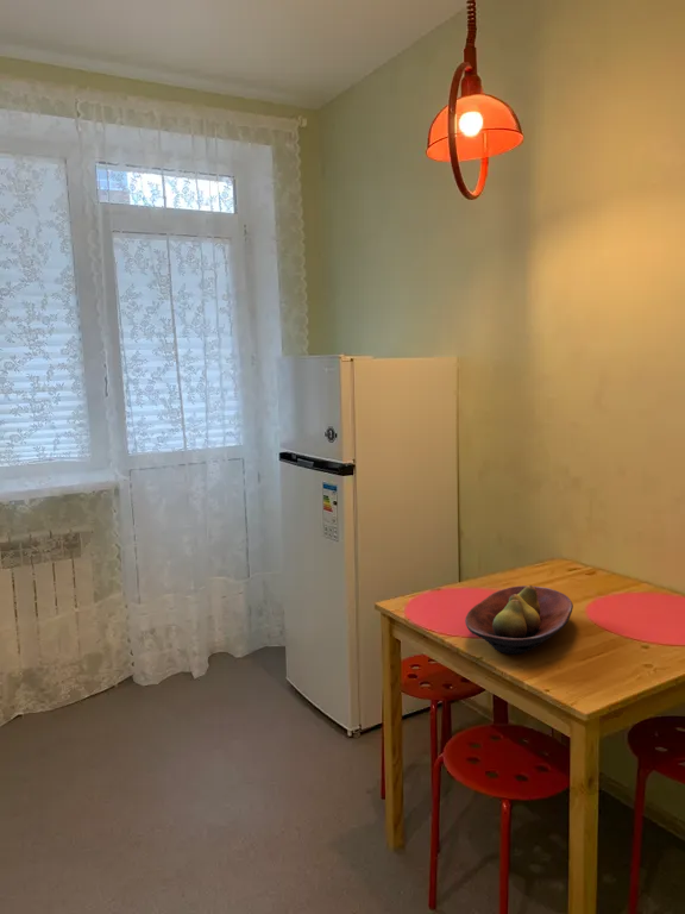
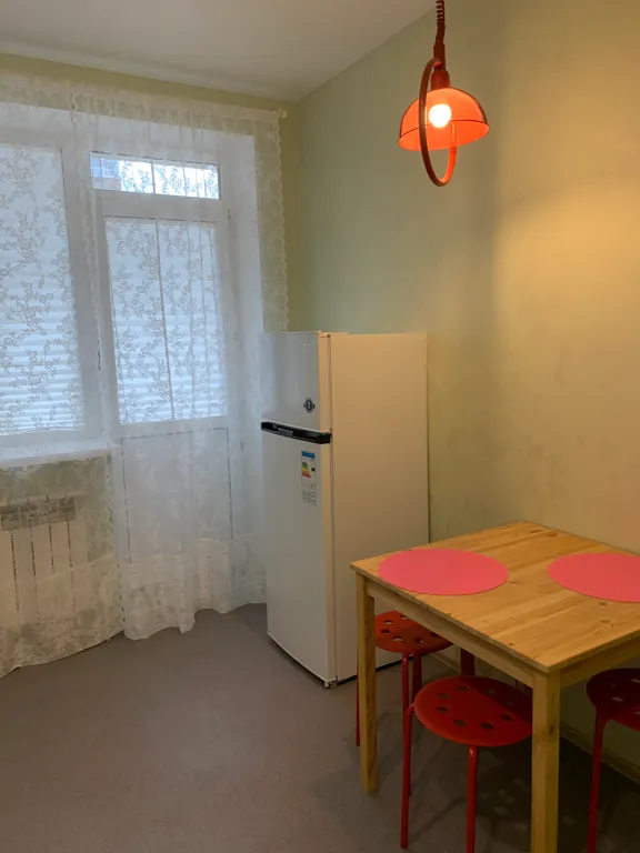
- fruit bowl (520, 612)
